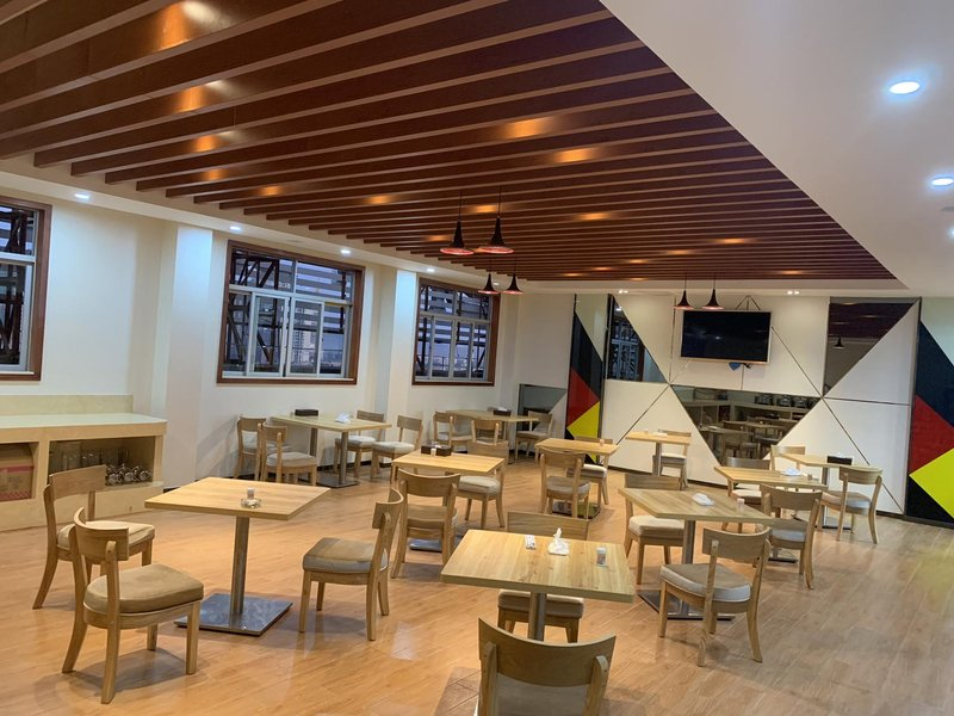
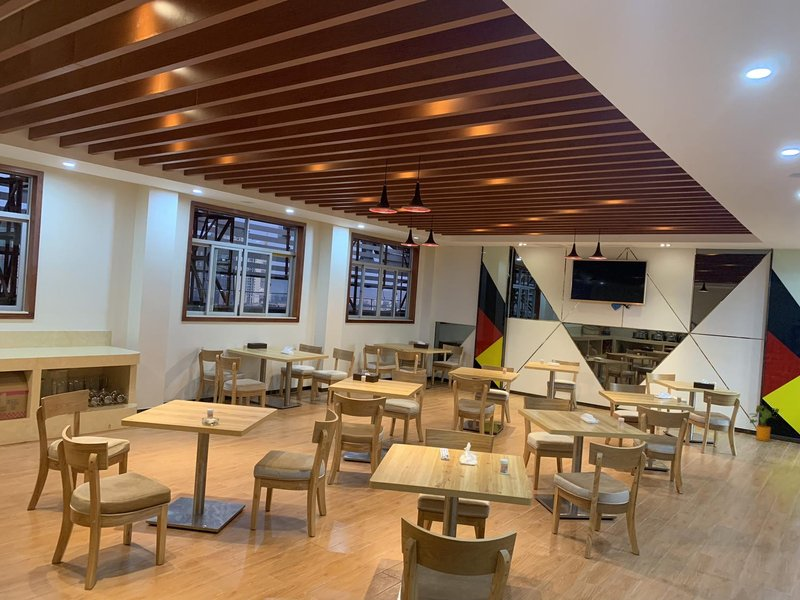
+ house plant (762, 422)
